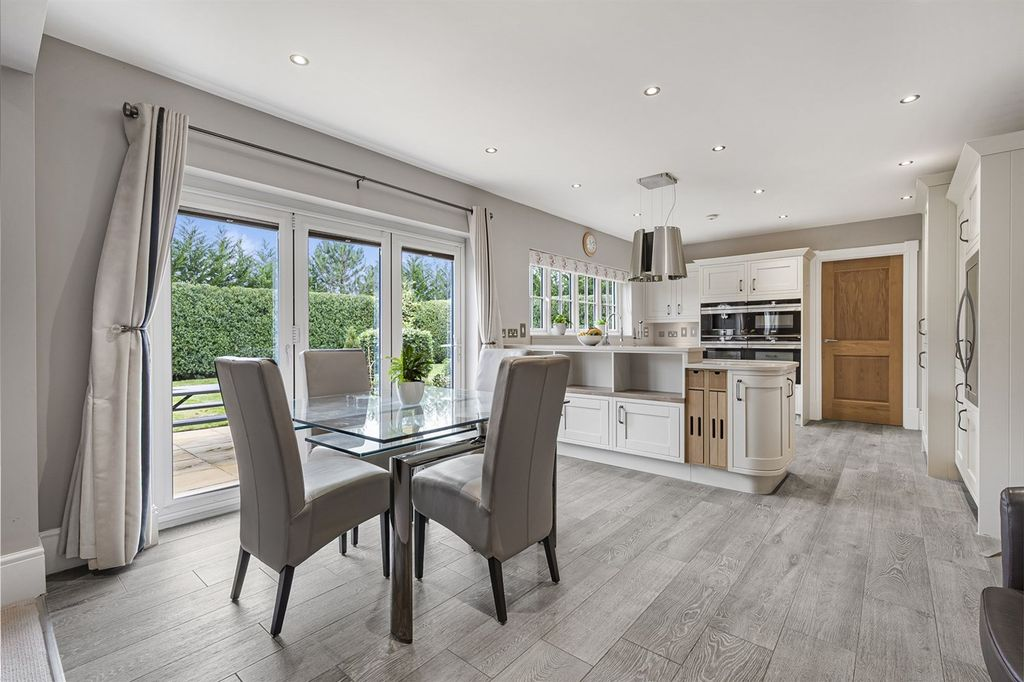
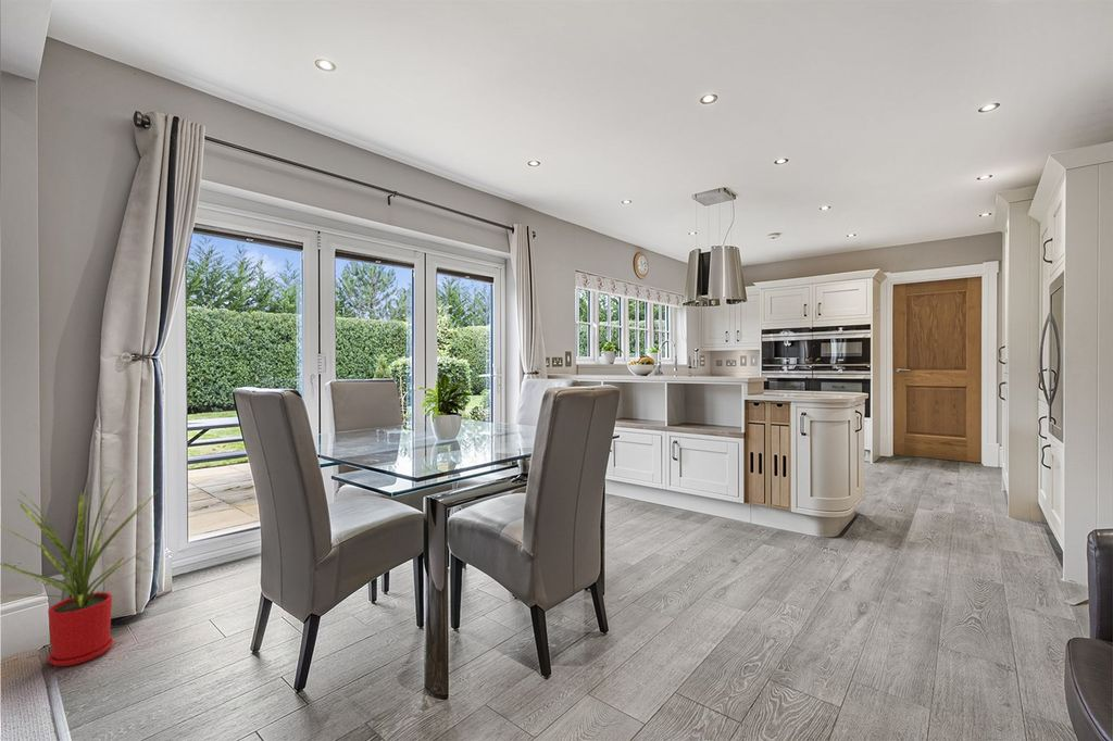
+ house plant (80, 568)
